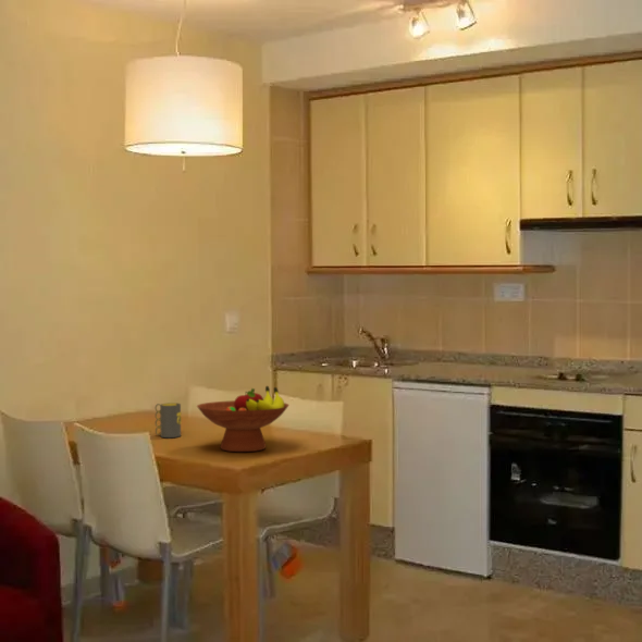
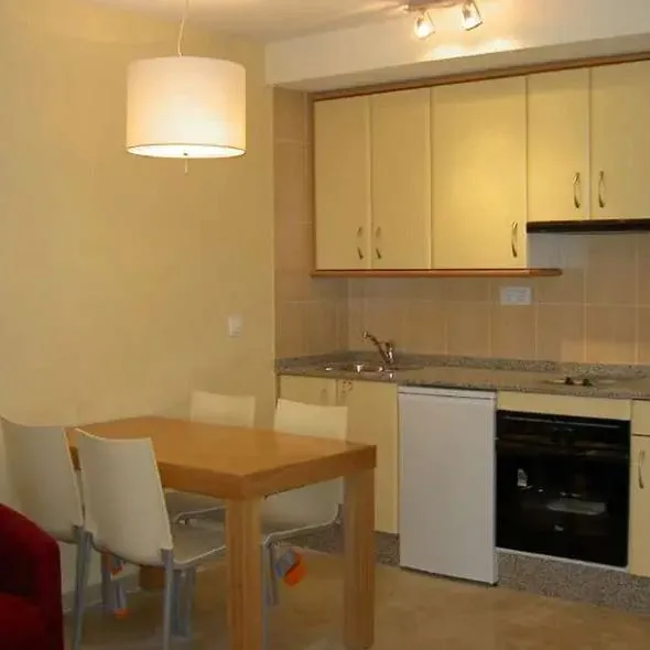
- mug (168, 419)
- fruit bowl (243, 418)
